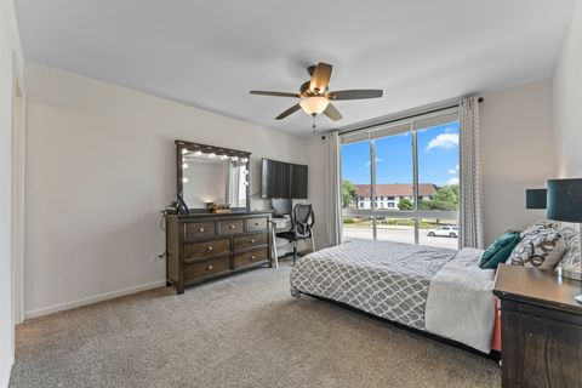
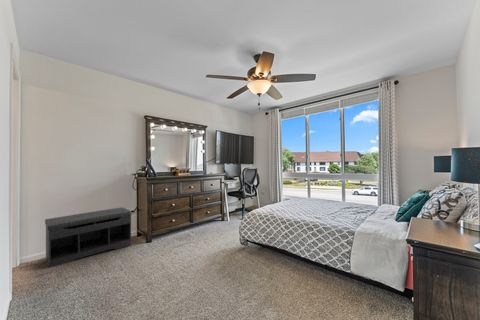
+ bench (91, 232)
